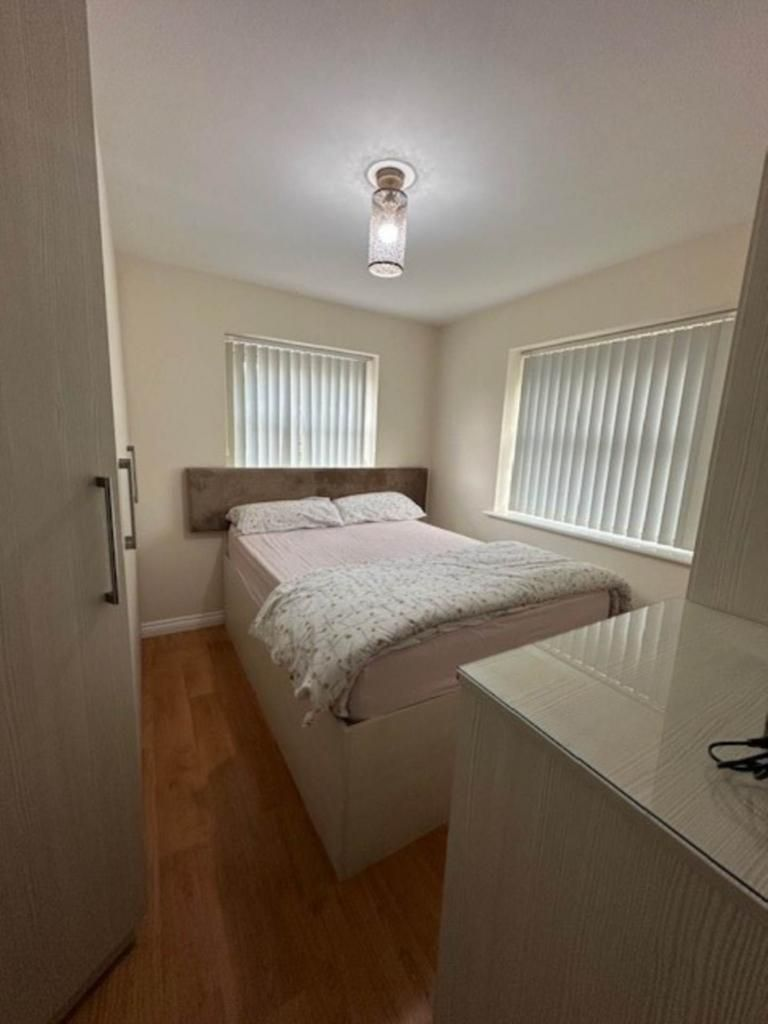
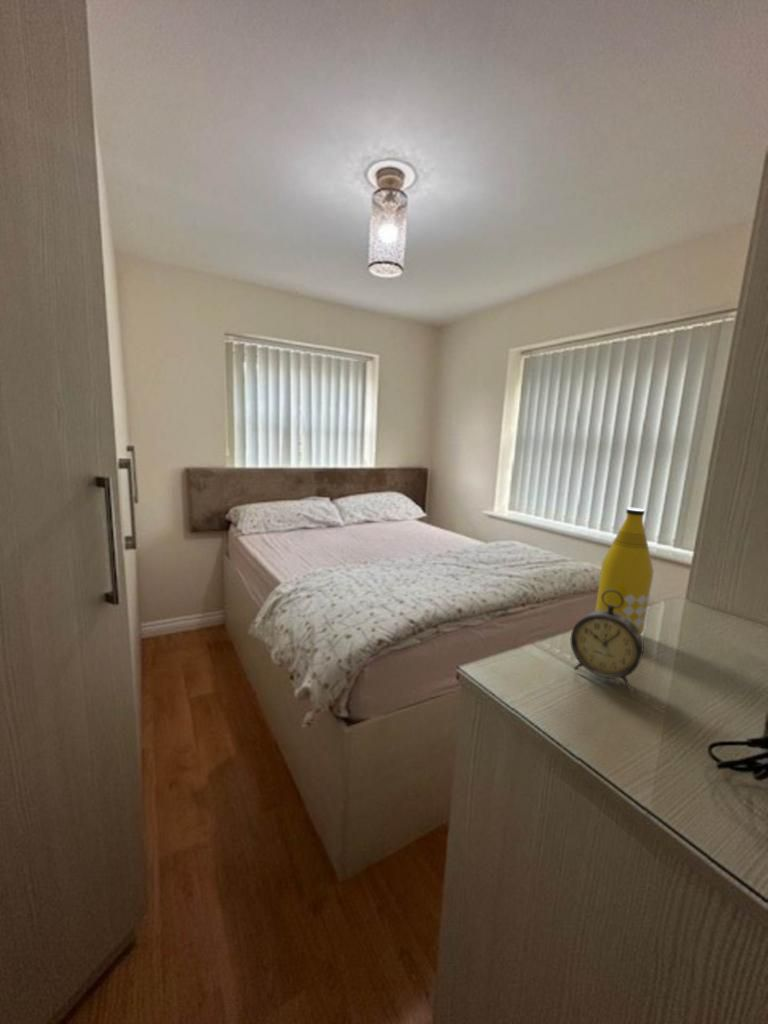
+ bottle (626, 573)
+ alarm clock (608, 634)
